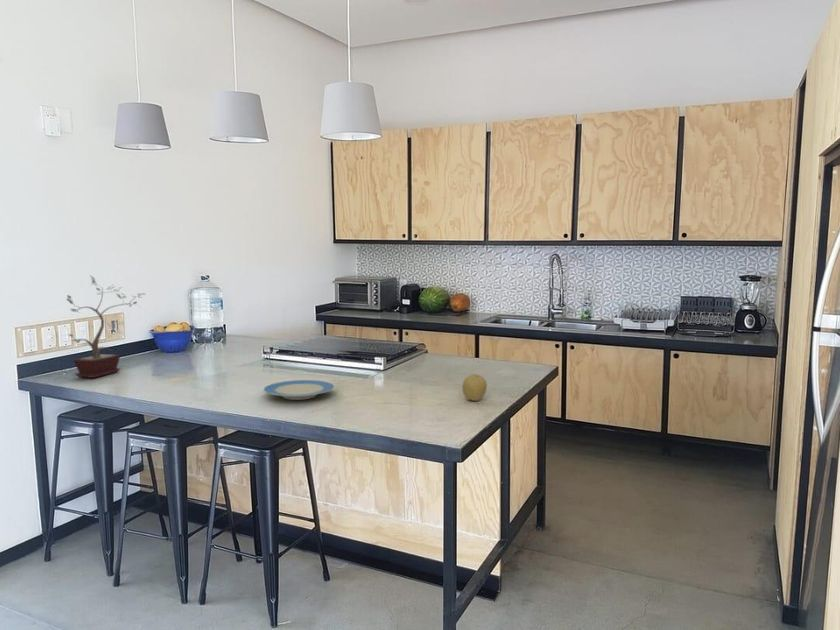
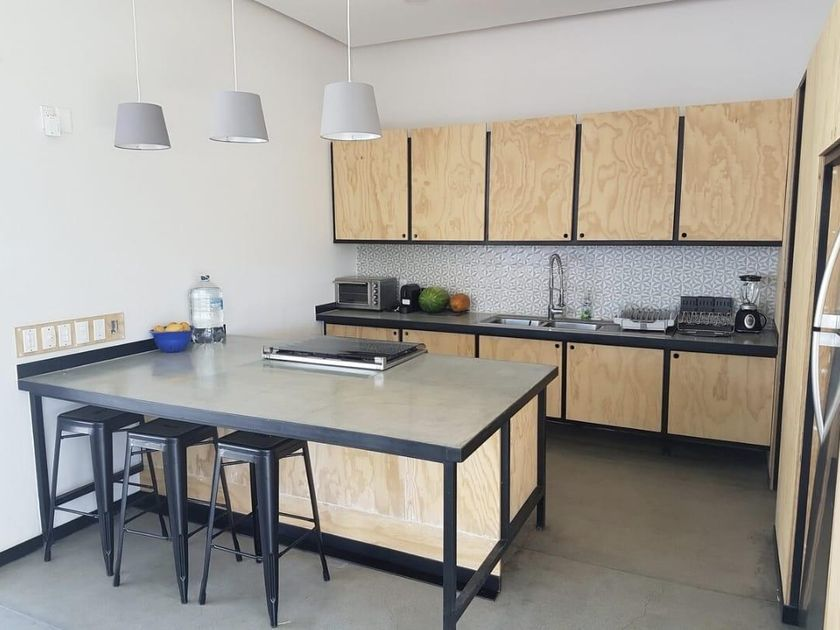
- plate (299, 391)
- potted plant (103, 323)
- fruit (474, 387)
